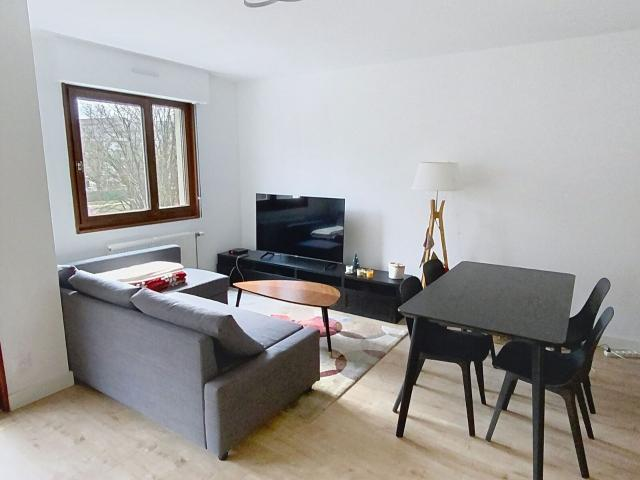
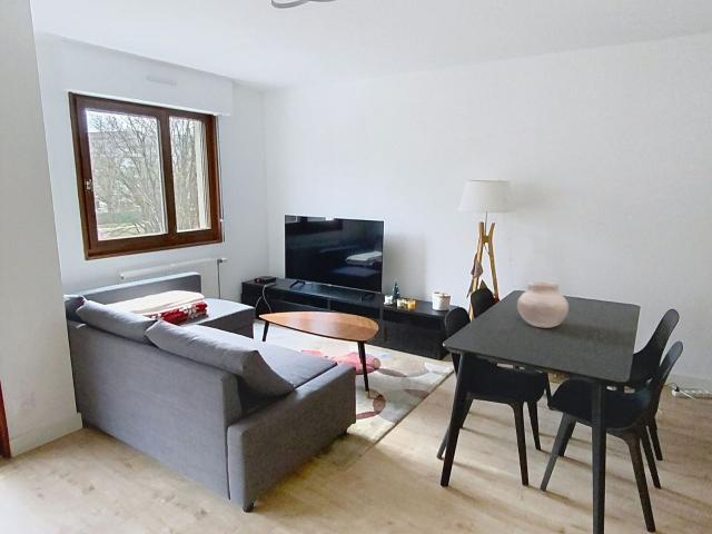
+ vase (543, 304)
